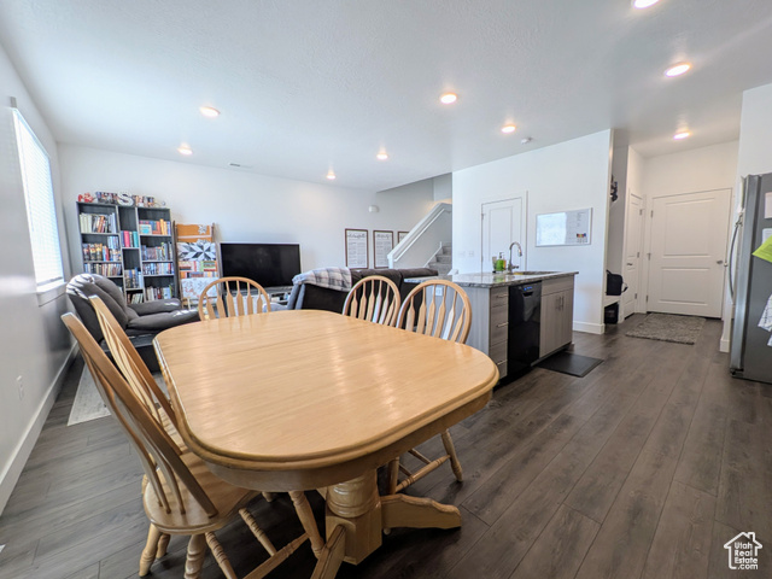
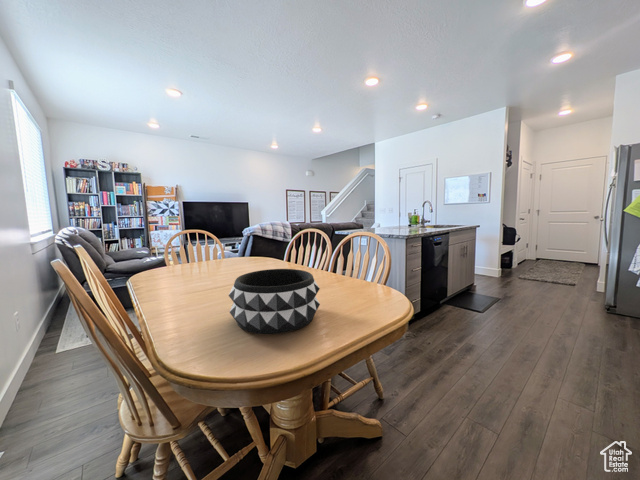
+ decorative bowl (275, 297)
